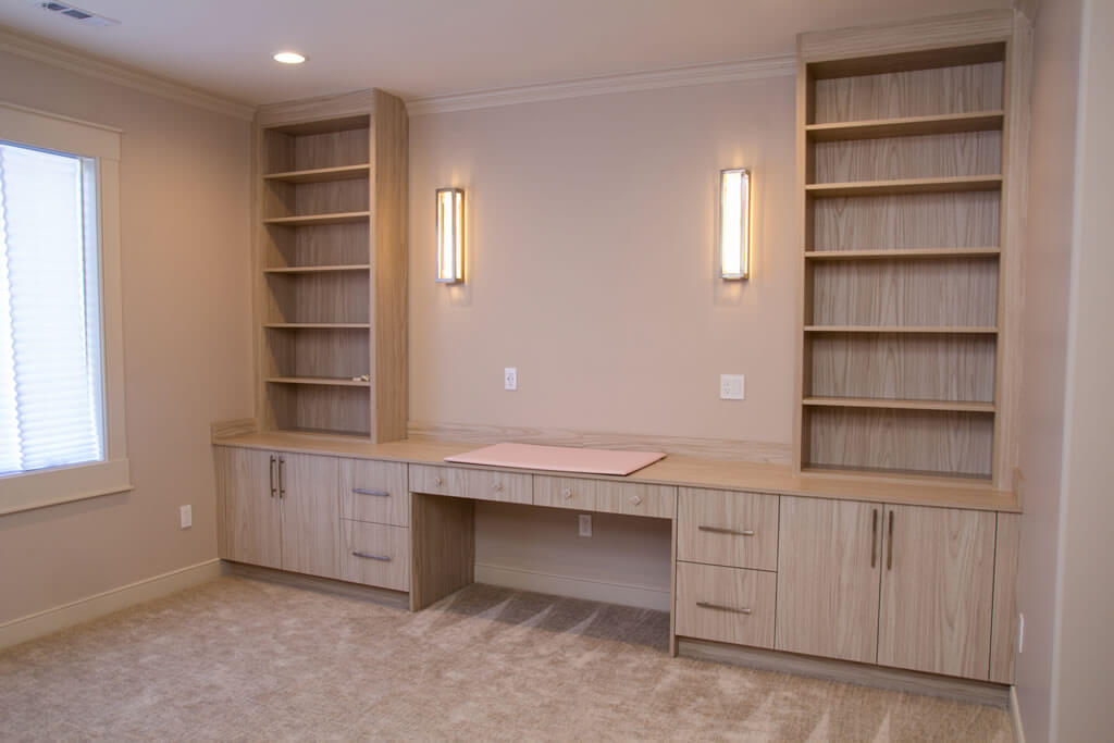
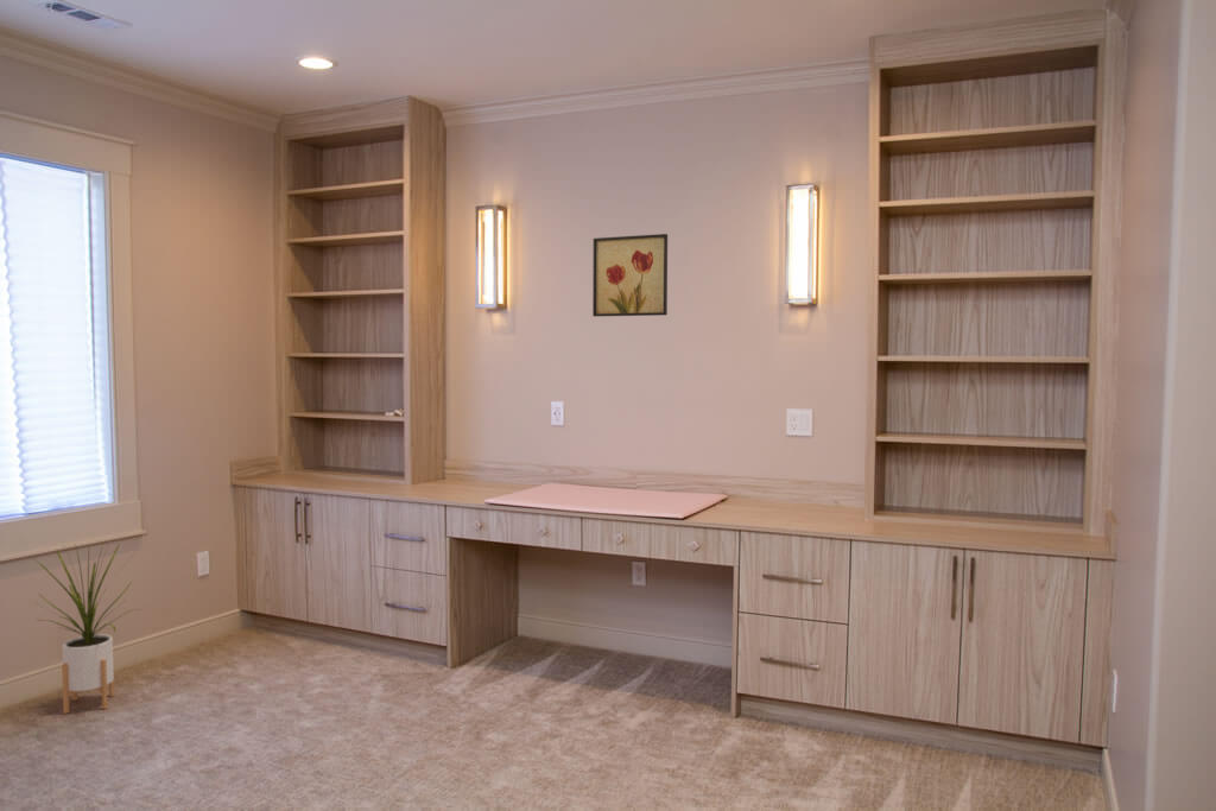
+ house plant (87, 620)
+ wall art (629, 275)
